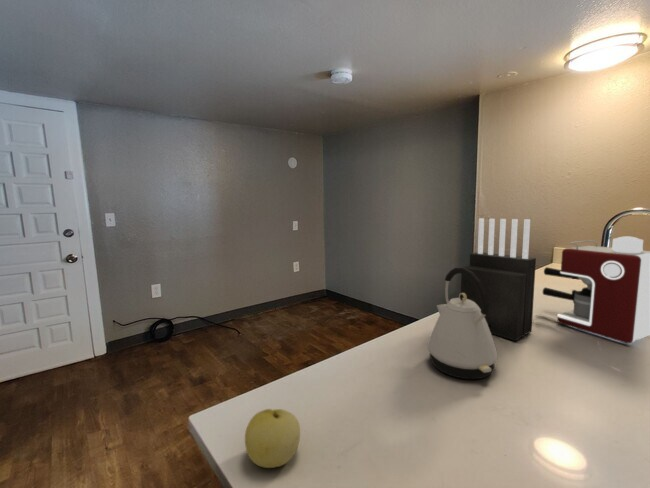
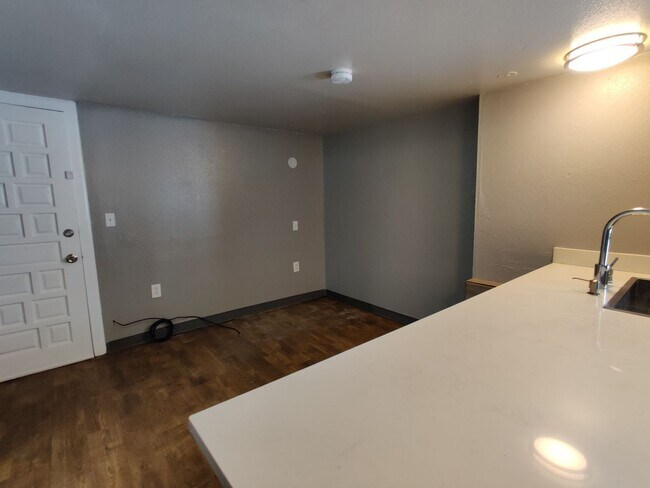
- kettle (461, 317)
- knife block (494, 275)
- apple (272, 436)
- coffee maker (590, 280)
